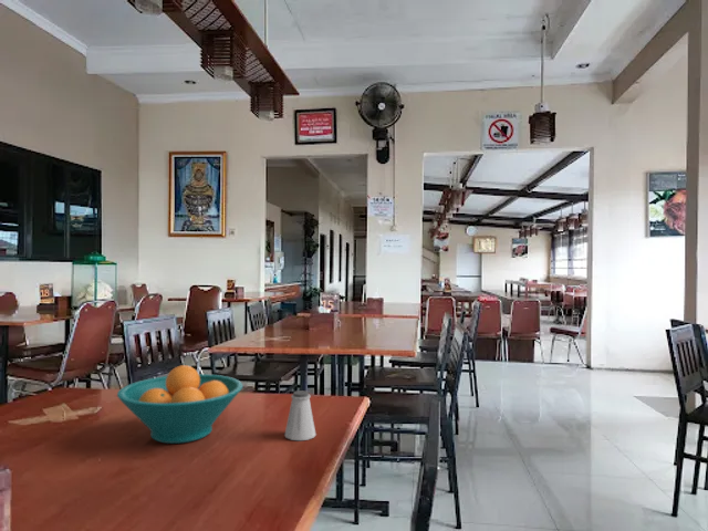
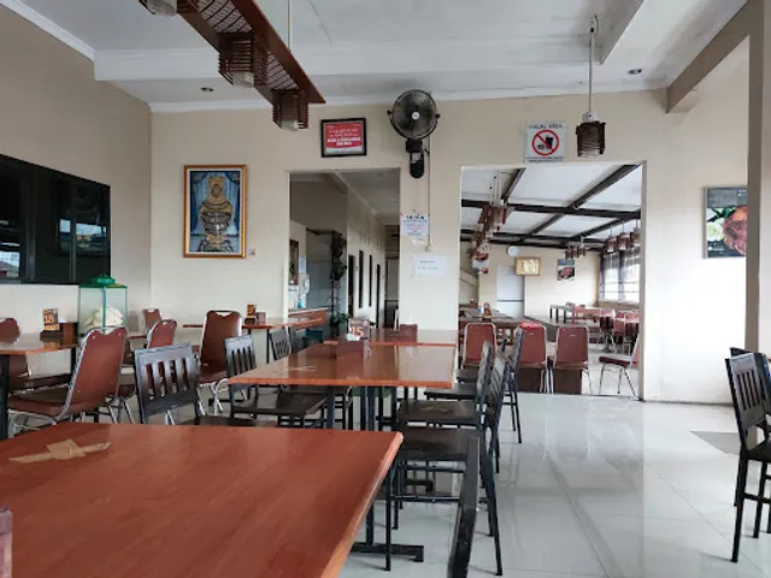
- saltshaker (300, 414)
- fruit bowl (181, 399)
